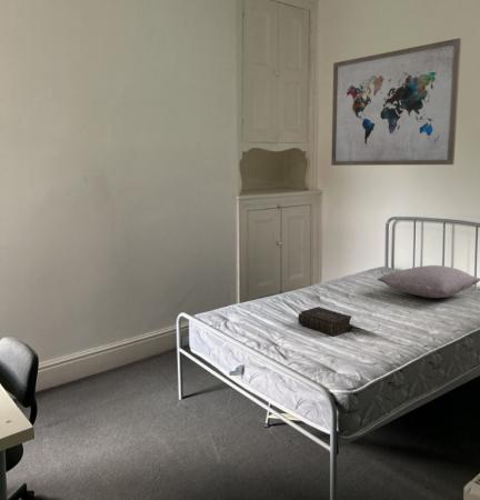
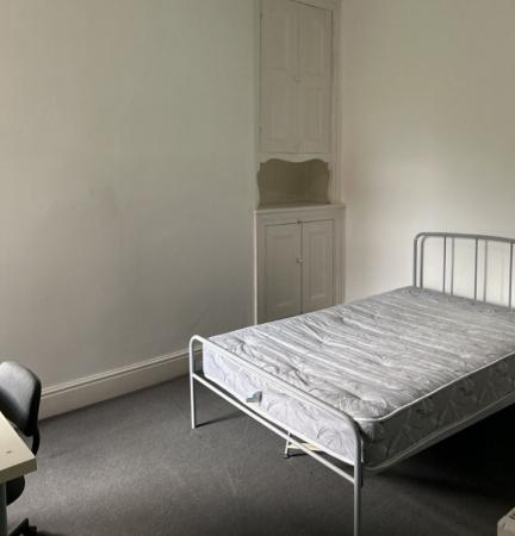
- book (324, 320)
- wall art (388, 109)
- pillow (428, 280)
